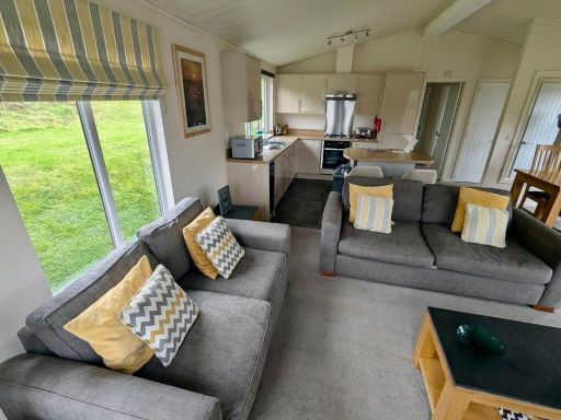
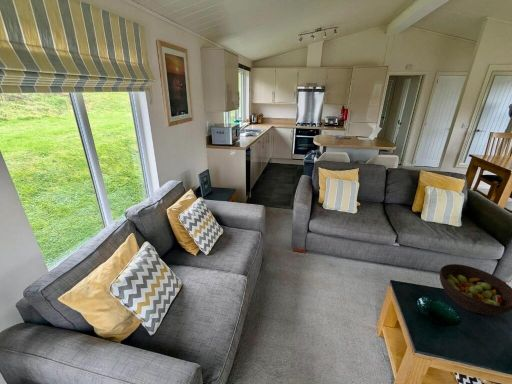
+ fruit bowl (472, 293)
